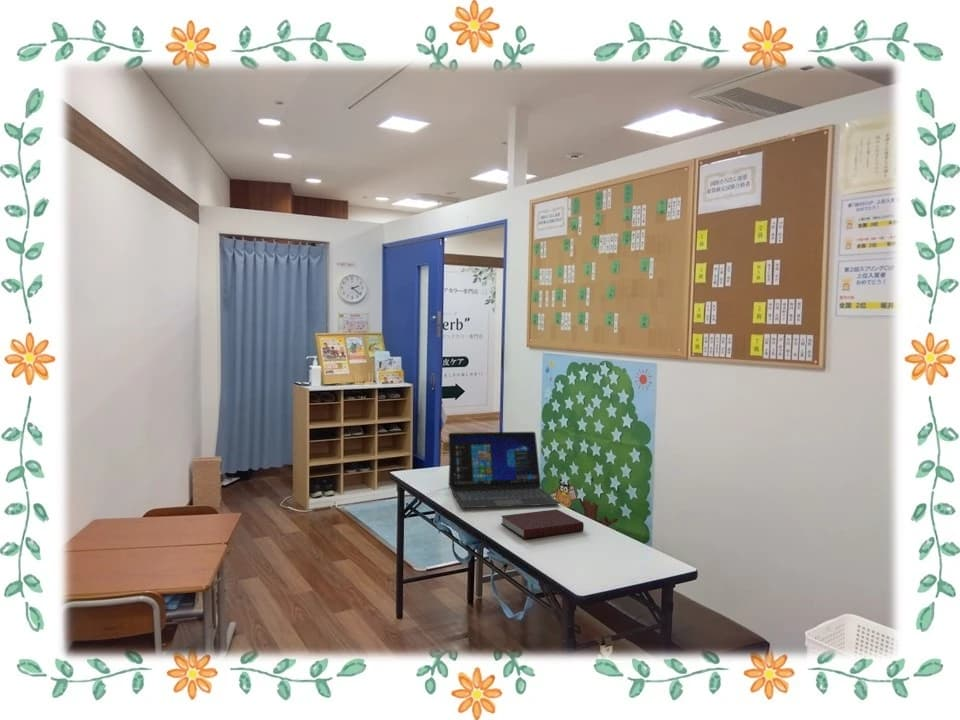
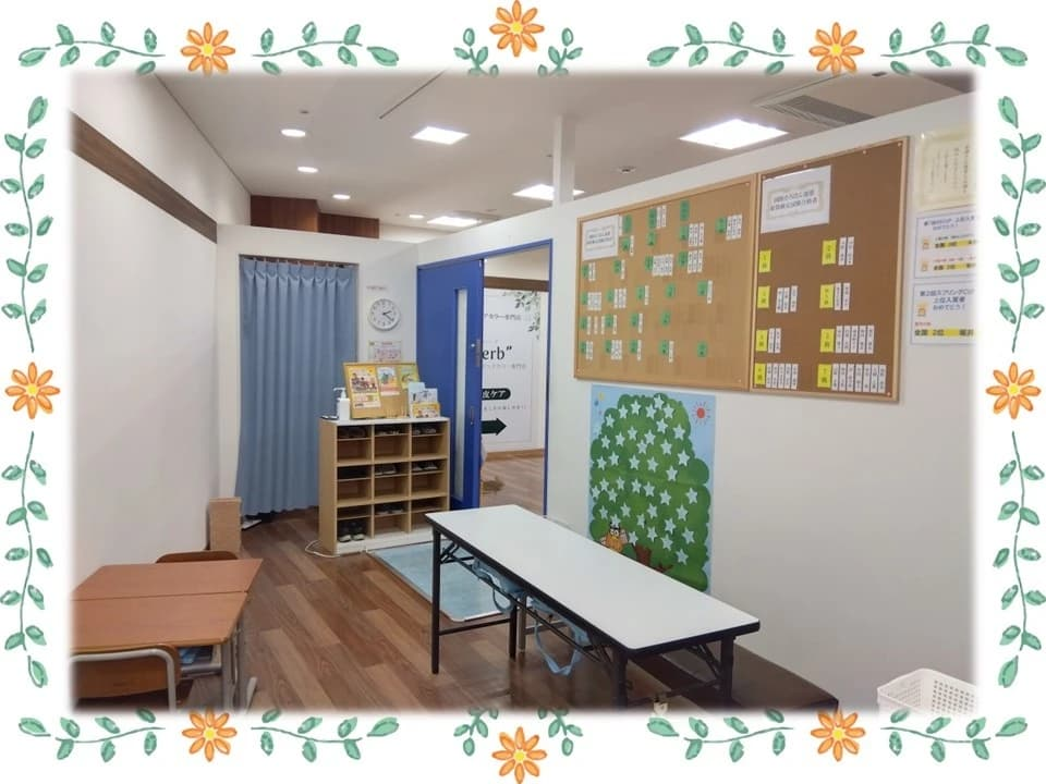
- notebook (541, 523)
- laptop (501, 466)
